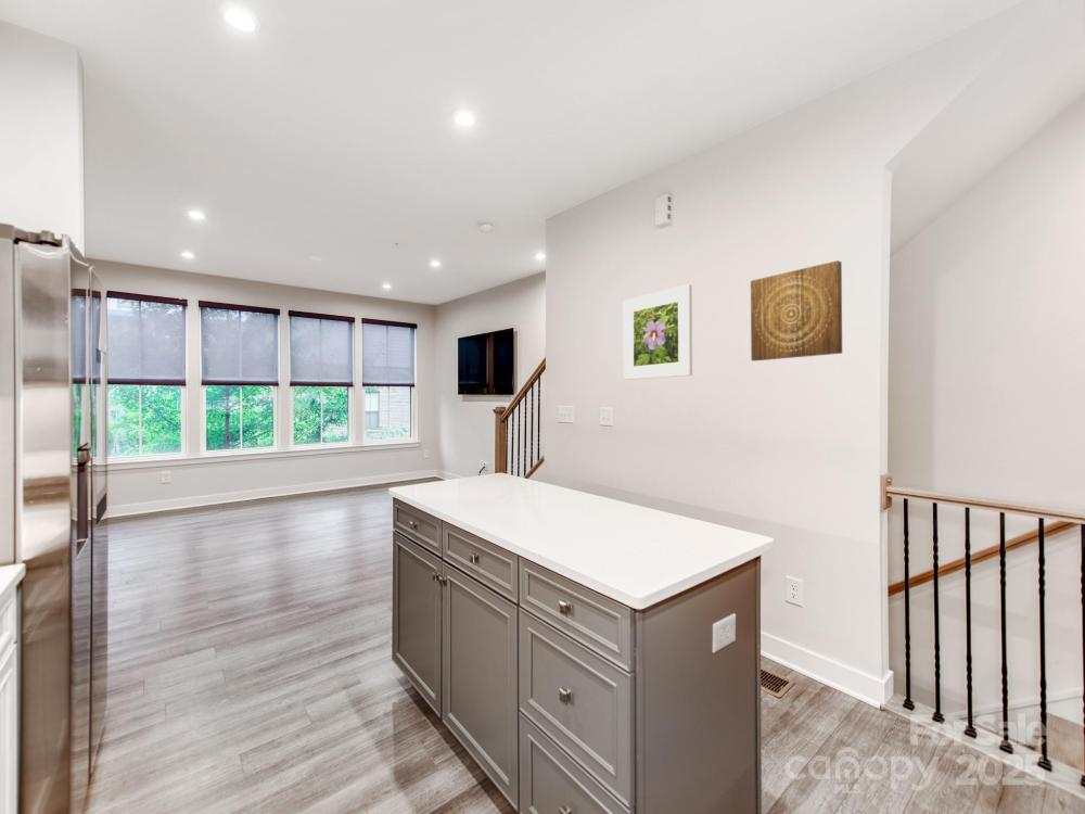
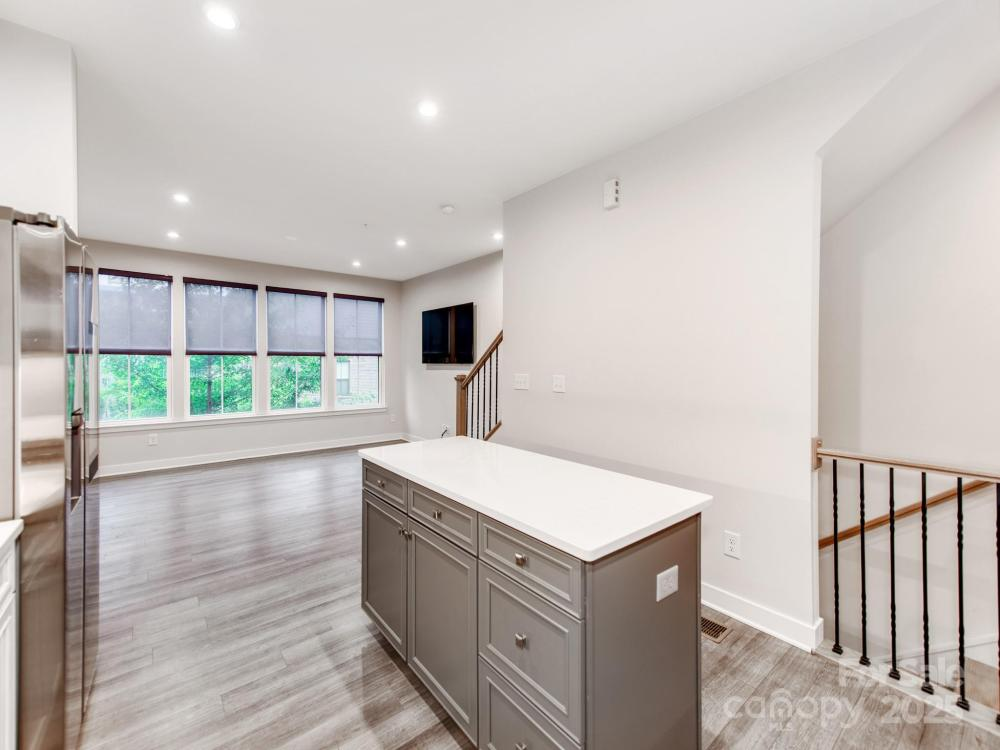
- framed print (655, 335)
- wall art (793, 314)
